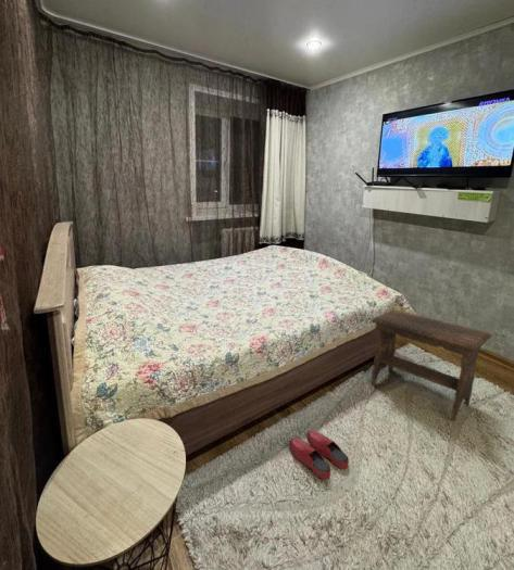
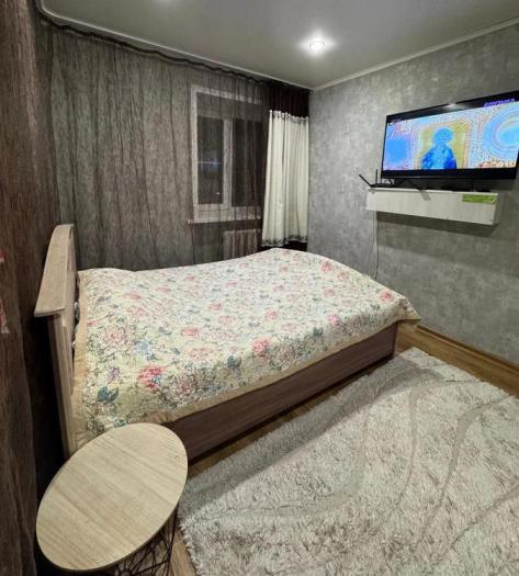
- footstool (419, 365)
- slippers (317, 448)
